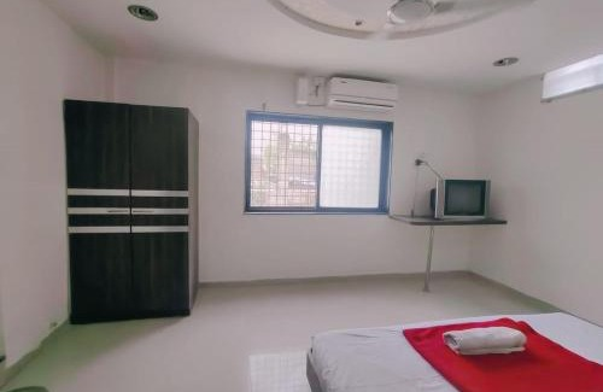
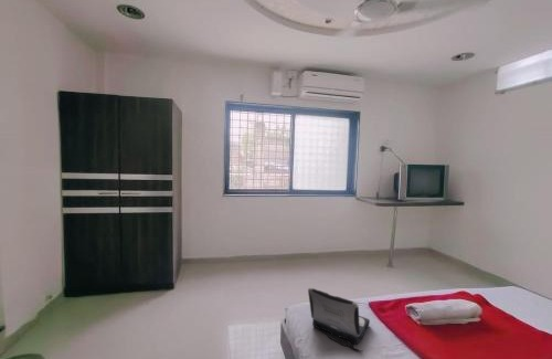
+ laptop (340, 307)
